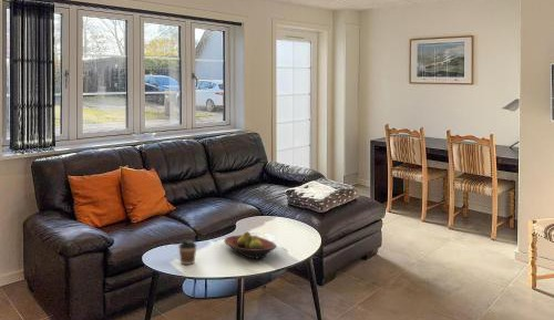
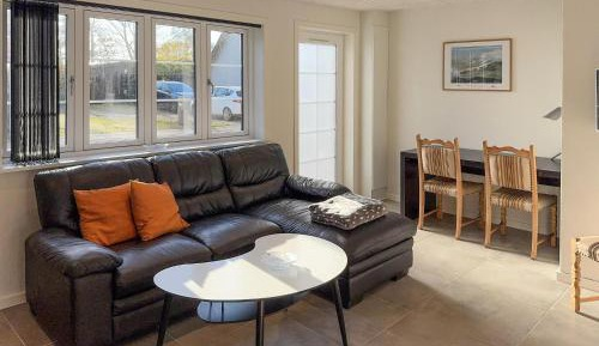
- fruit bowl (249, 242)
- coffee cup (187, 250)
